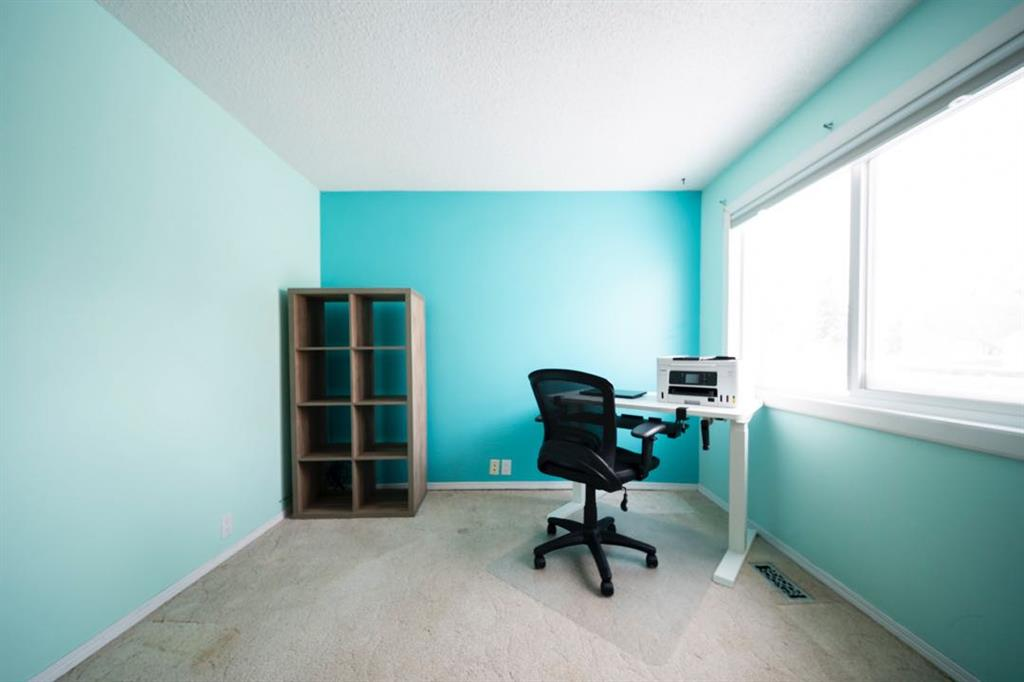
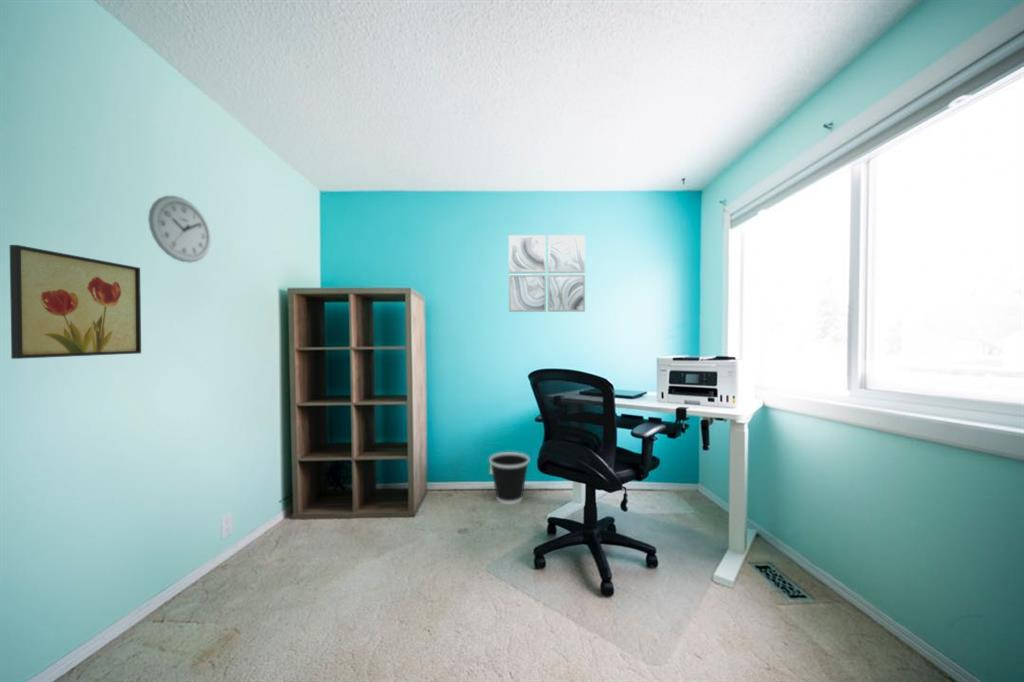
+ wall art (545, 274)
+ wastebasket (509, 478)
+ wall clock (183, 229)
+ wall art (82, 306)
